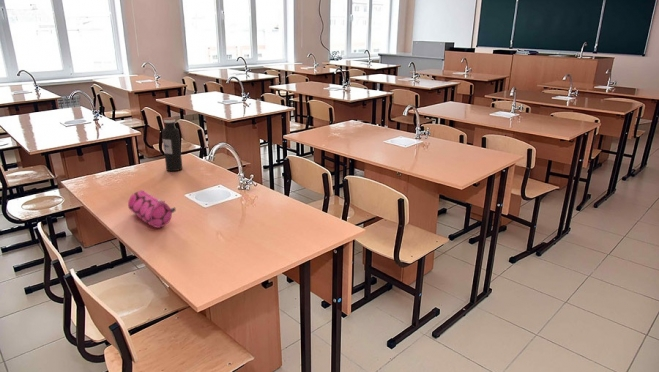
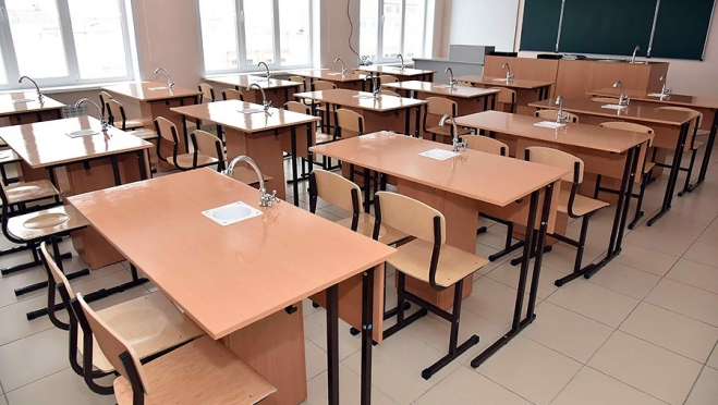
- pencil case (149, 207)
- water bottle (171, 144)
